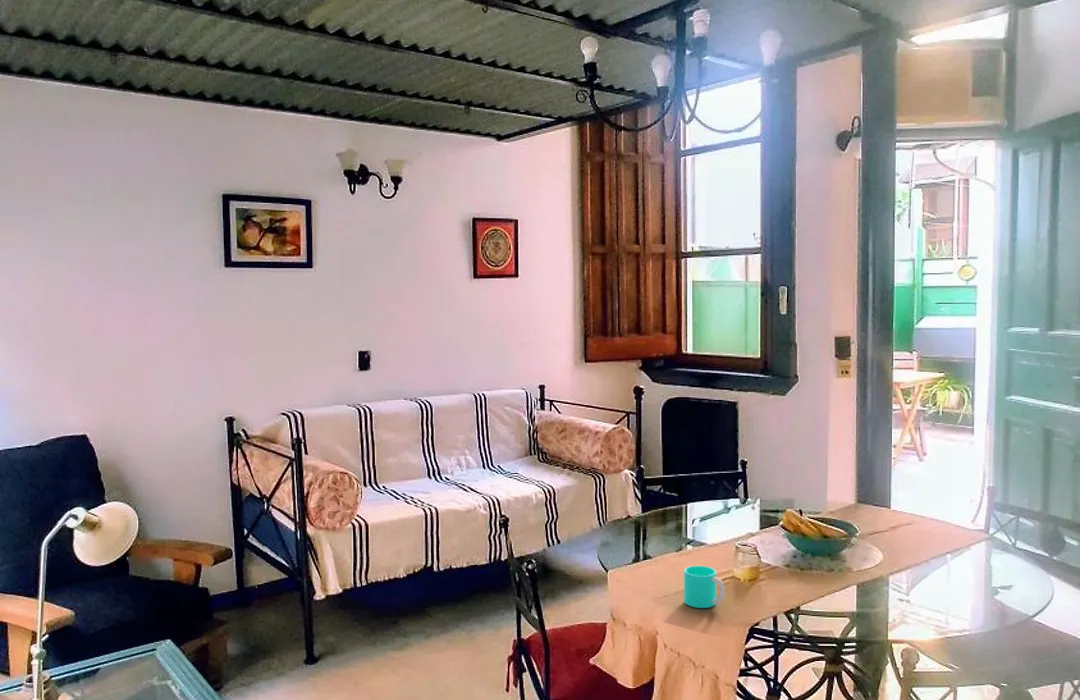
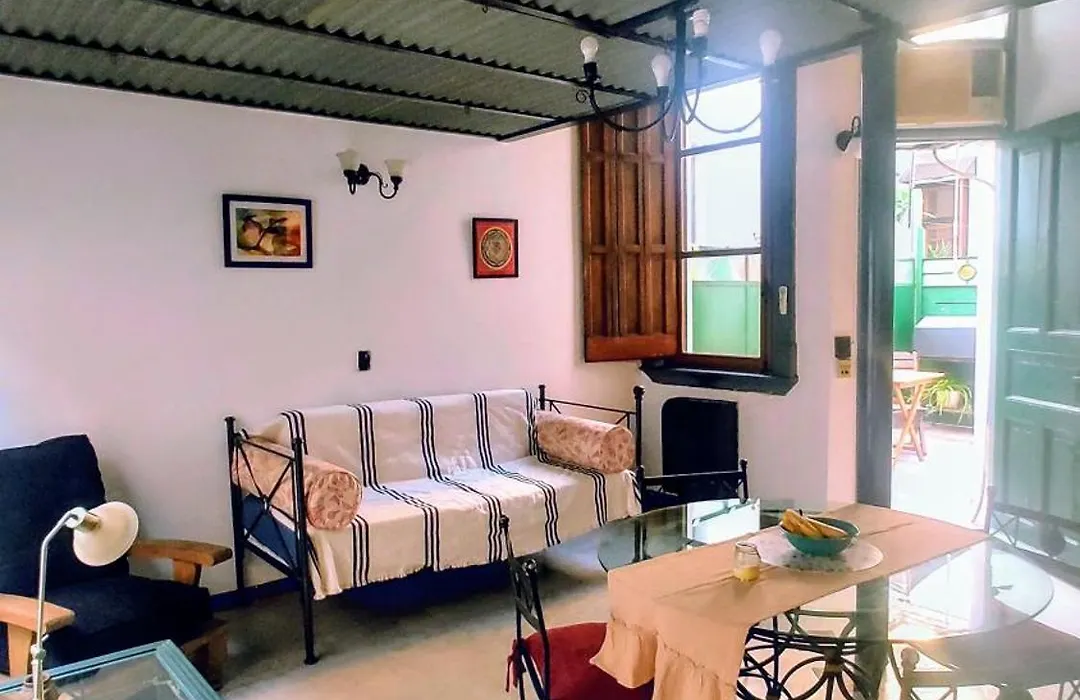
- cup (705, 588)
